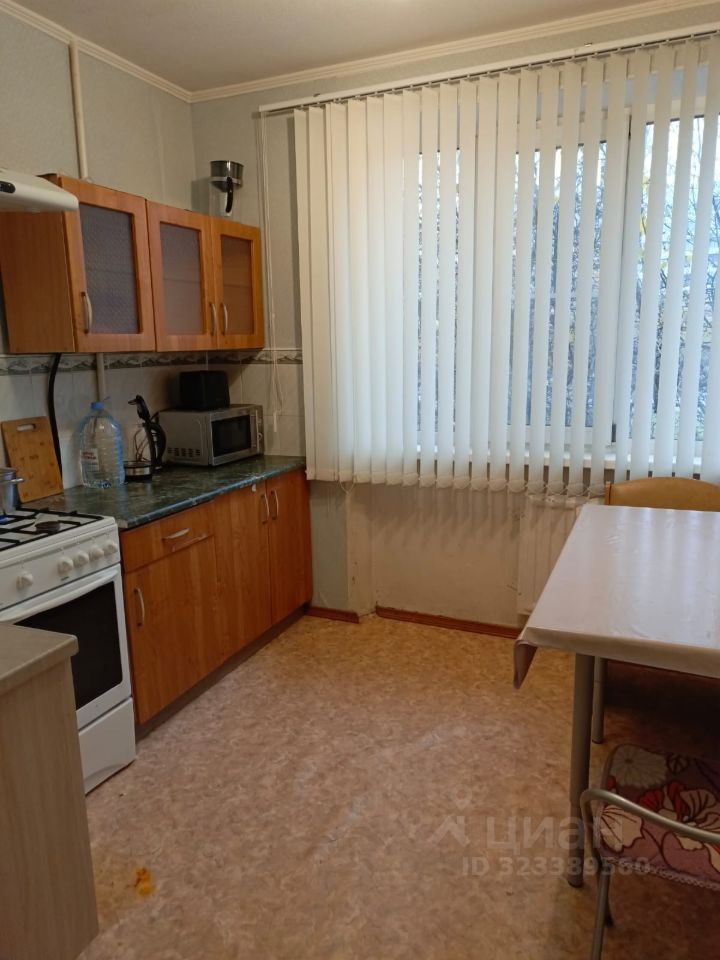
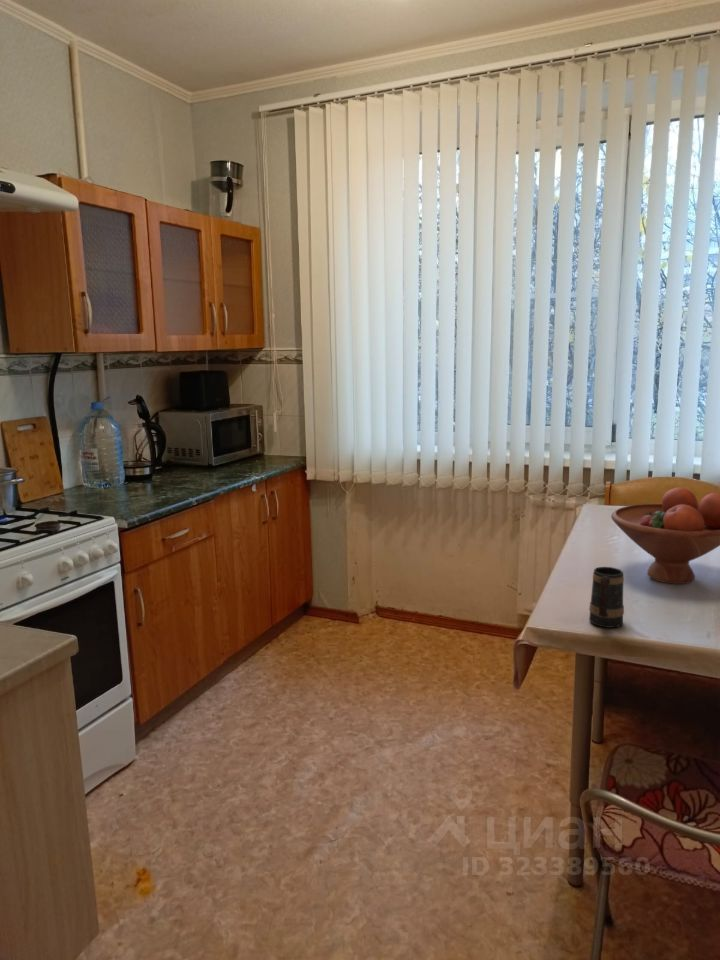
+ fruit bowl (673, 536)
+ mug (605, 598)
